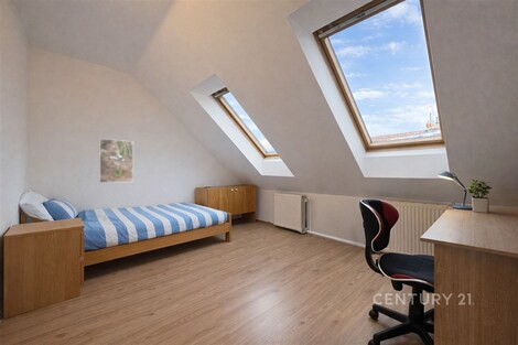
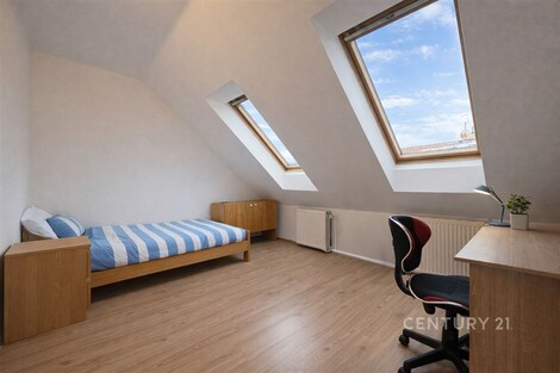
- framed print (117, 161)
